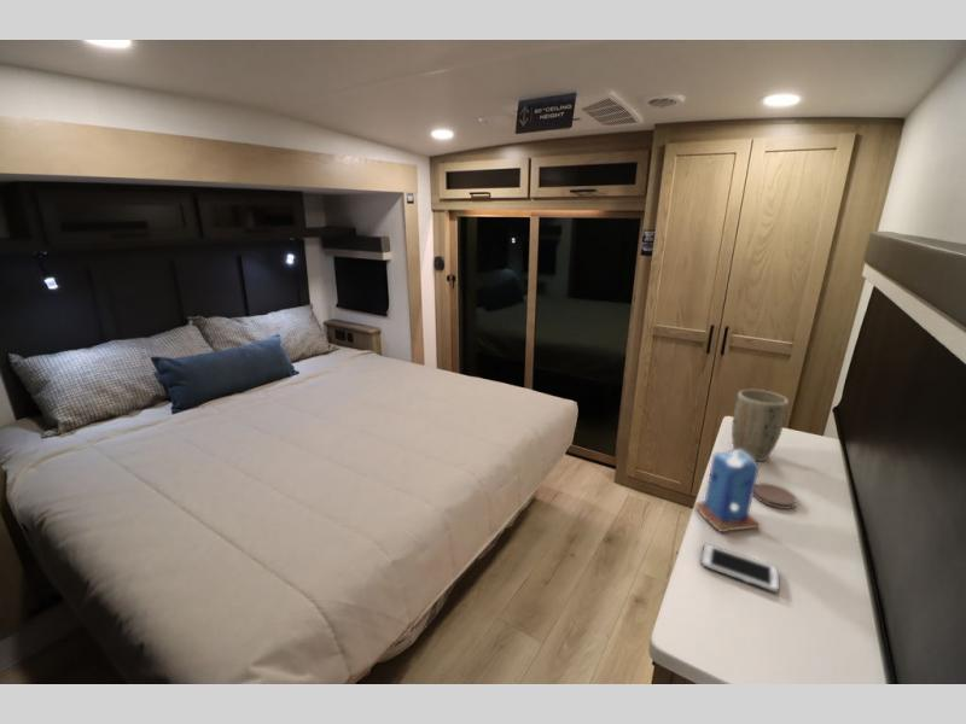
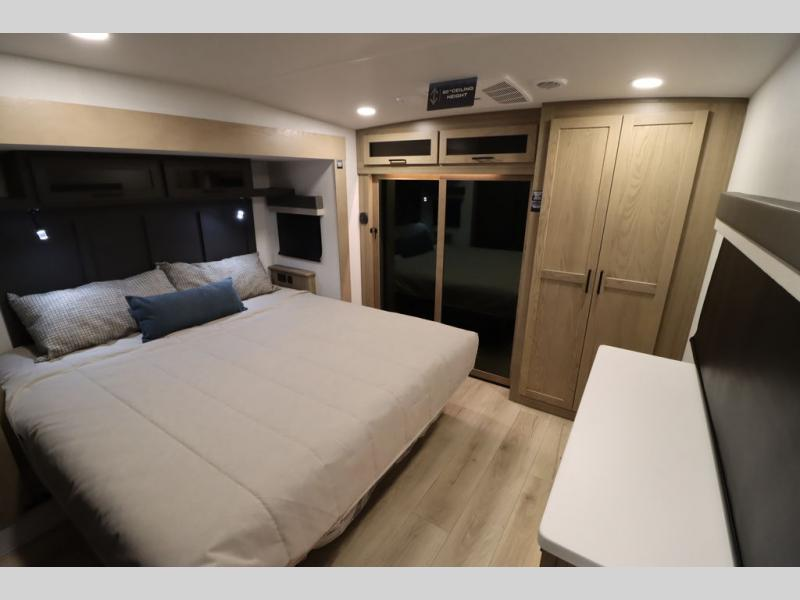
- cell phone (739, 566)
- coaster (773, 495)
- plant pot (756, 425)
- candle (733, 483)
